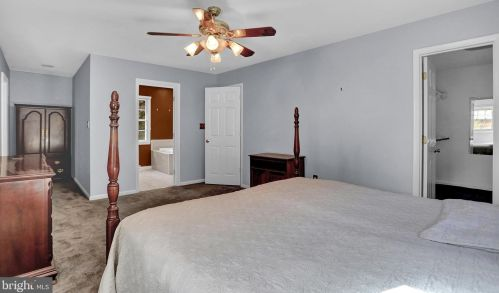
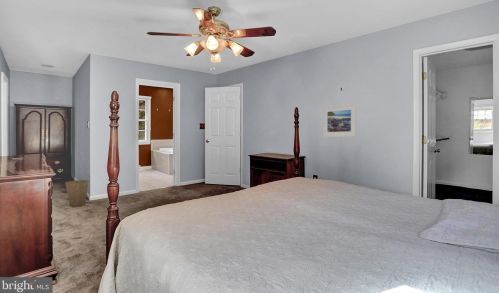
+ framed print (339, 121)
+ trash can (77, 193)
